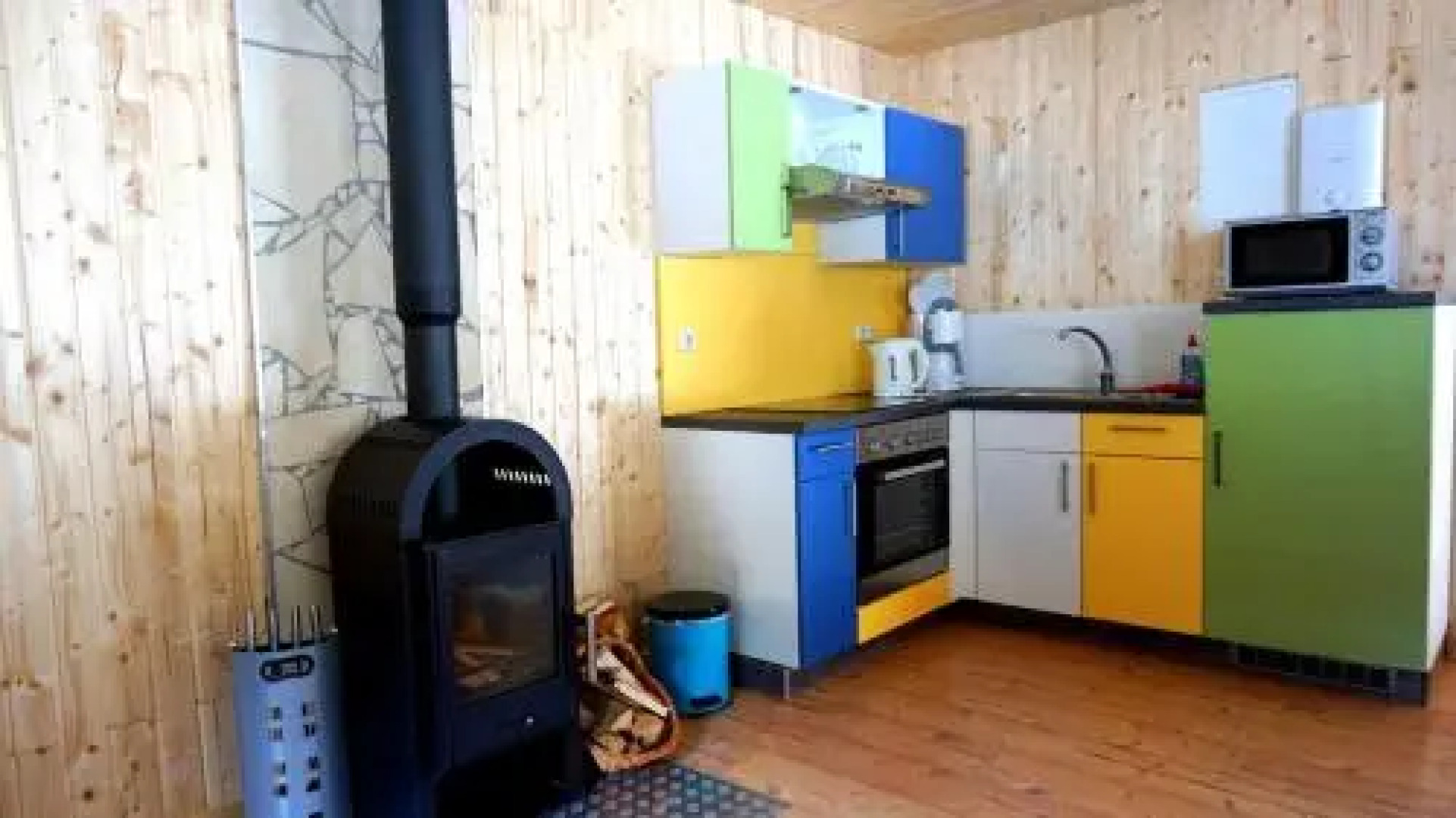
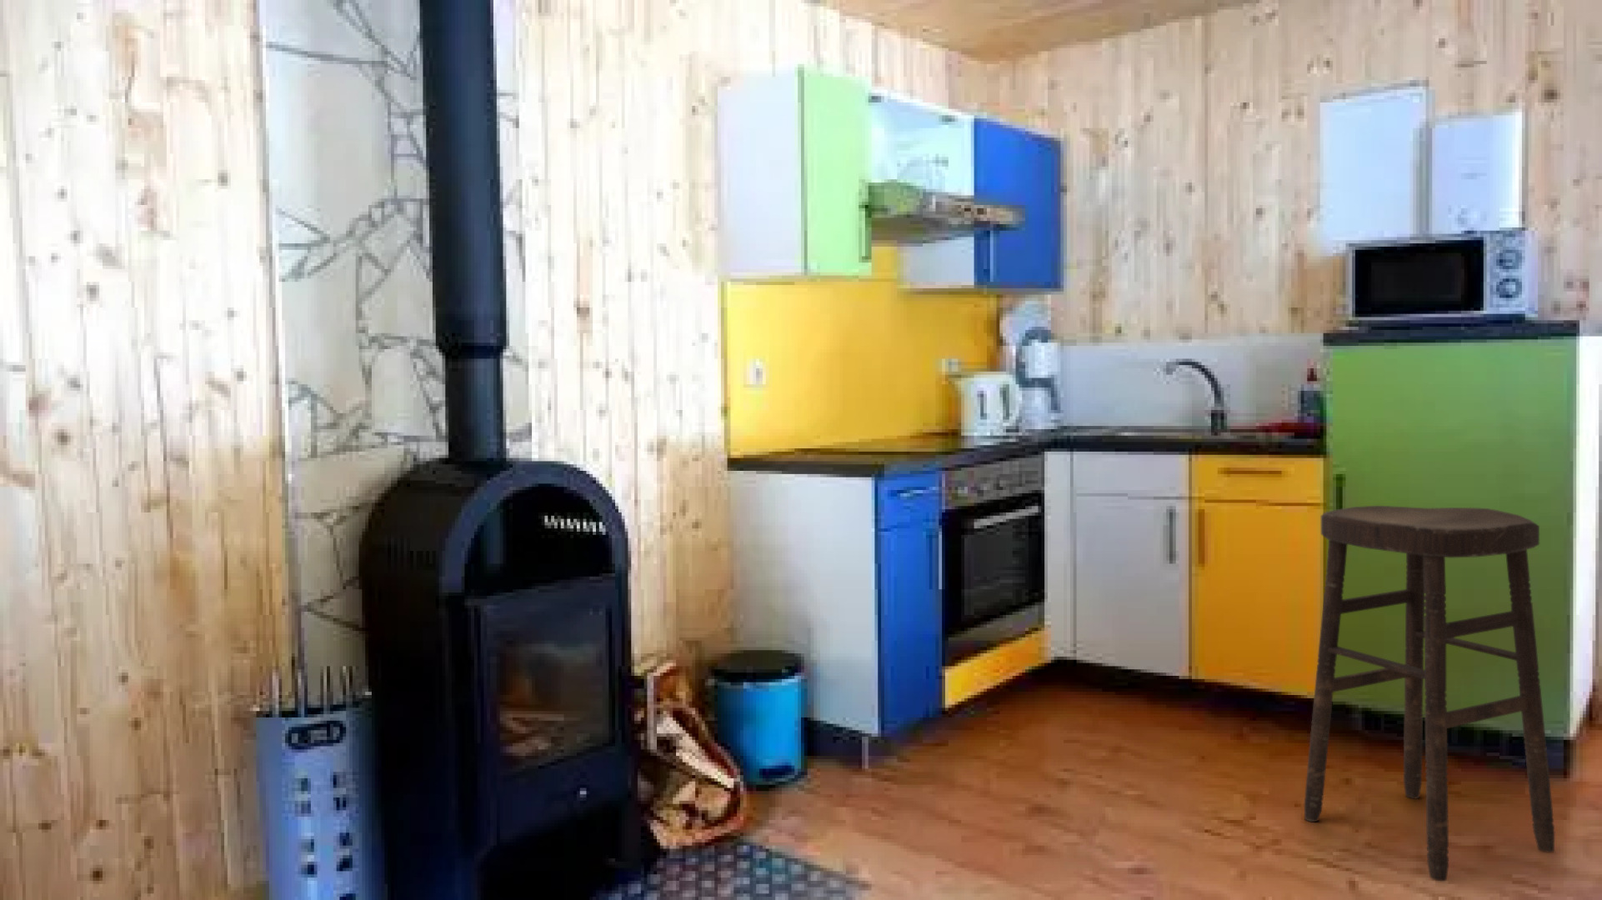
+ stool (1426, 676)
